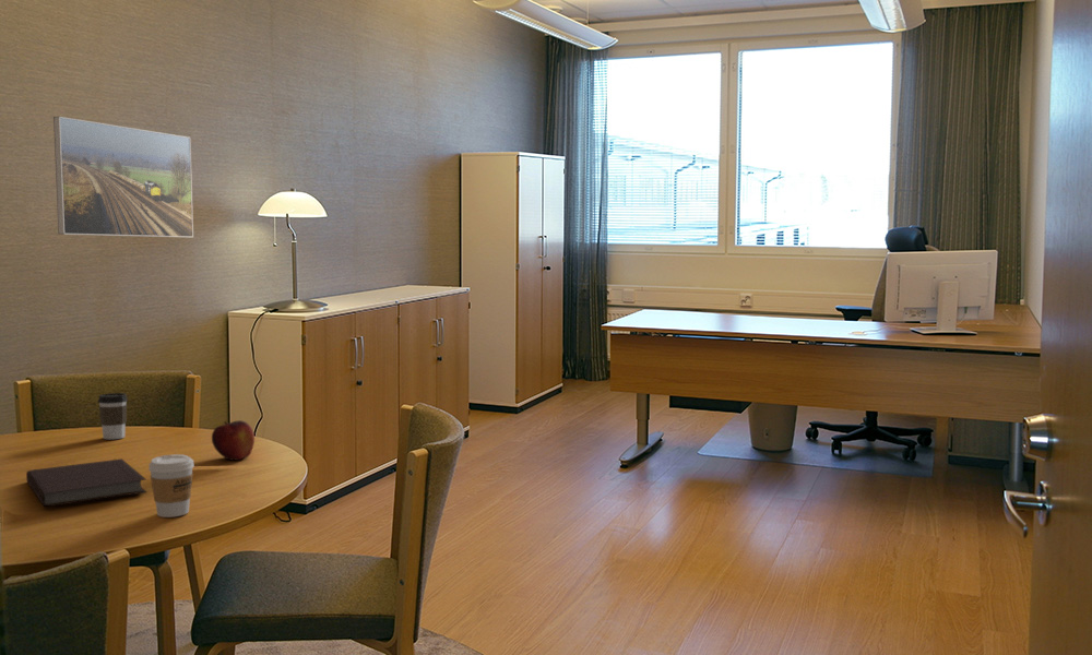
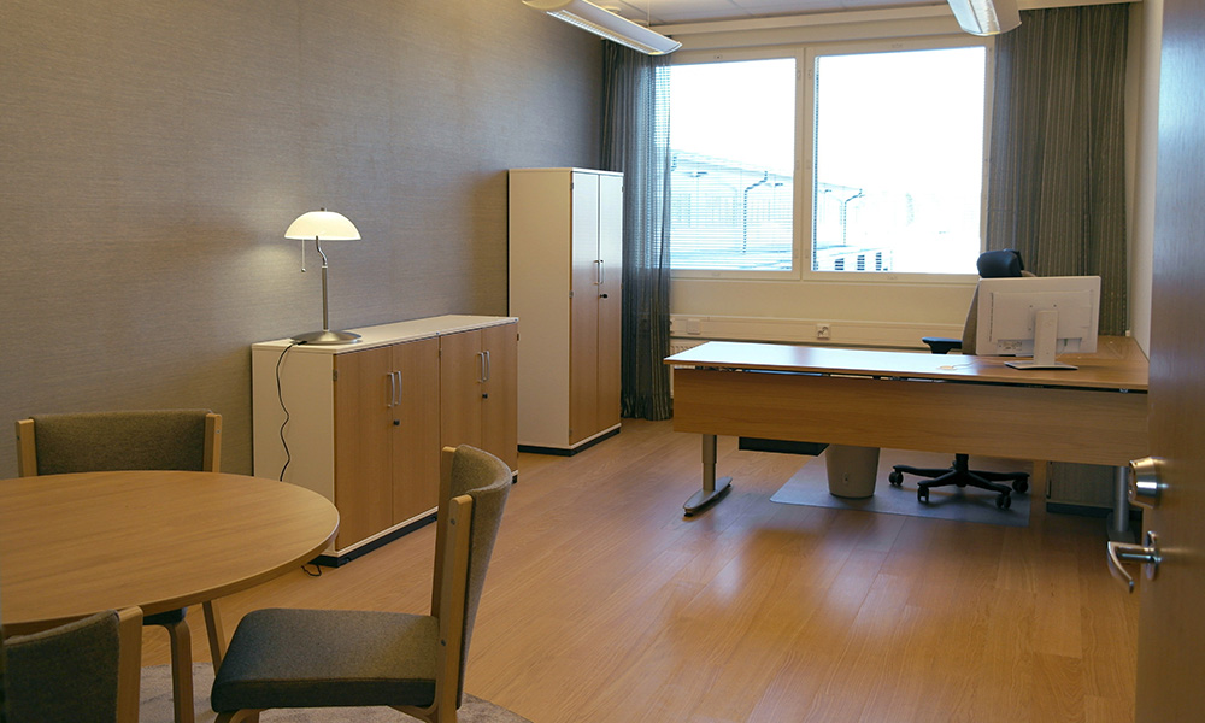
- notebook (85, 480)
- coffee cup (171, 485)
- coffee cup (112, 416)
- fruit (234, 439)
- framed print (129, 181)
